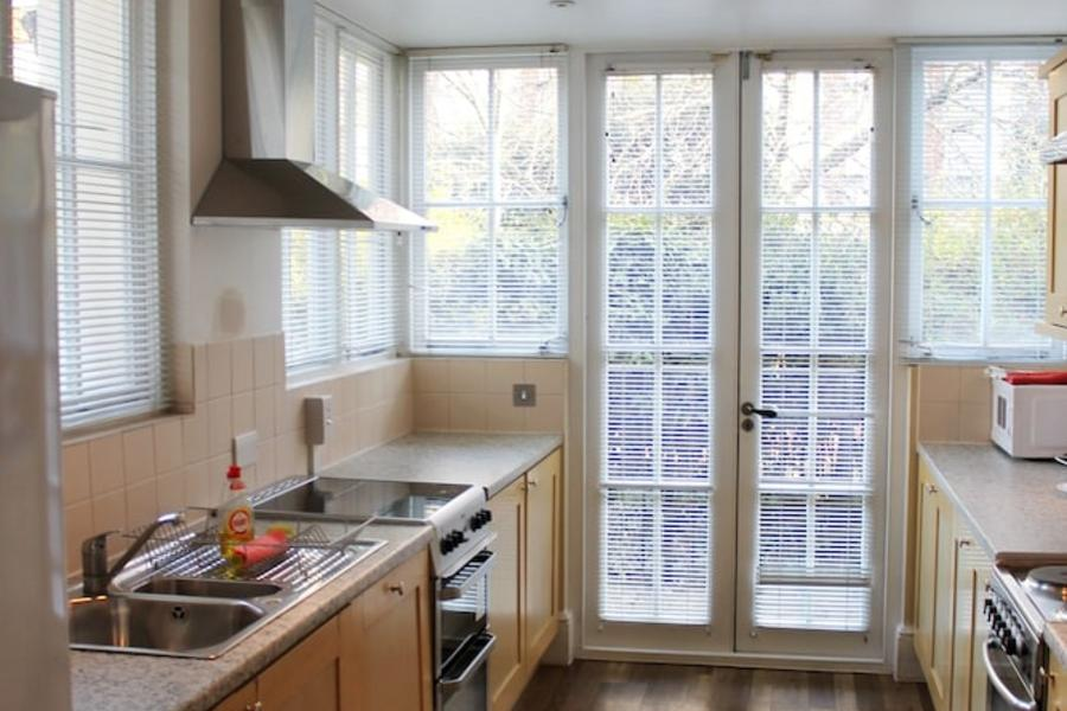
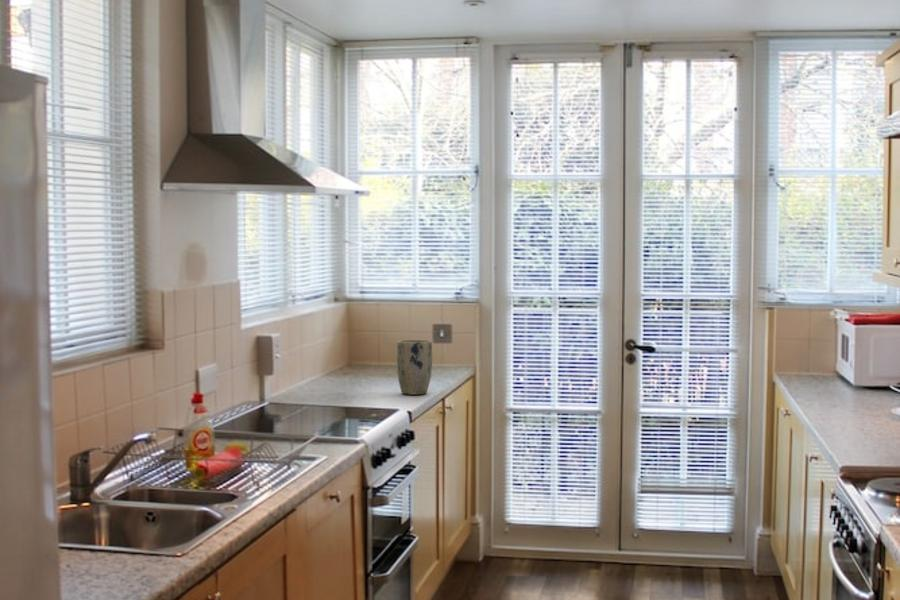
+ plant pot (414, 367)
